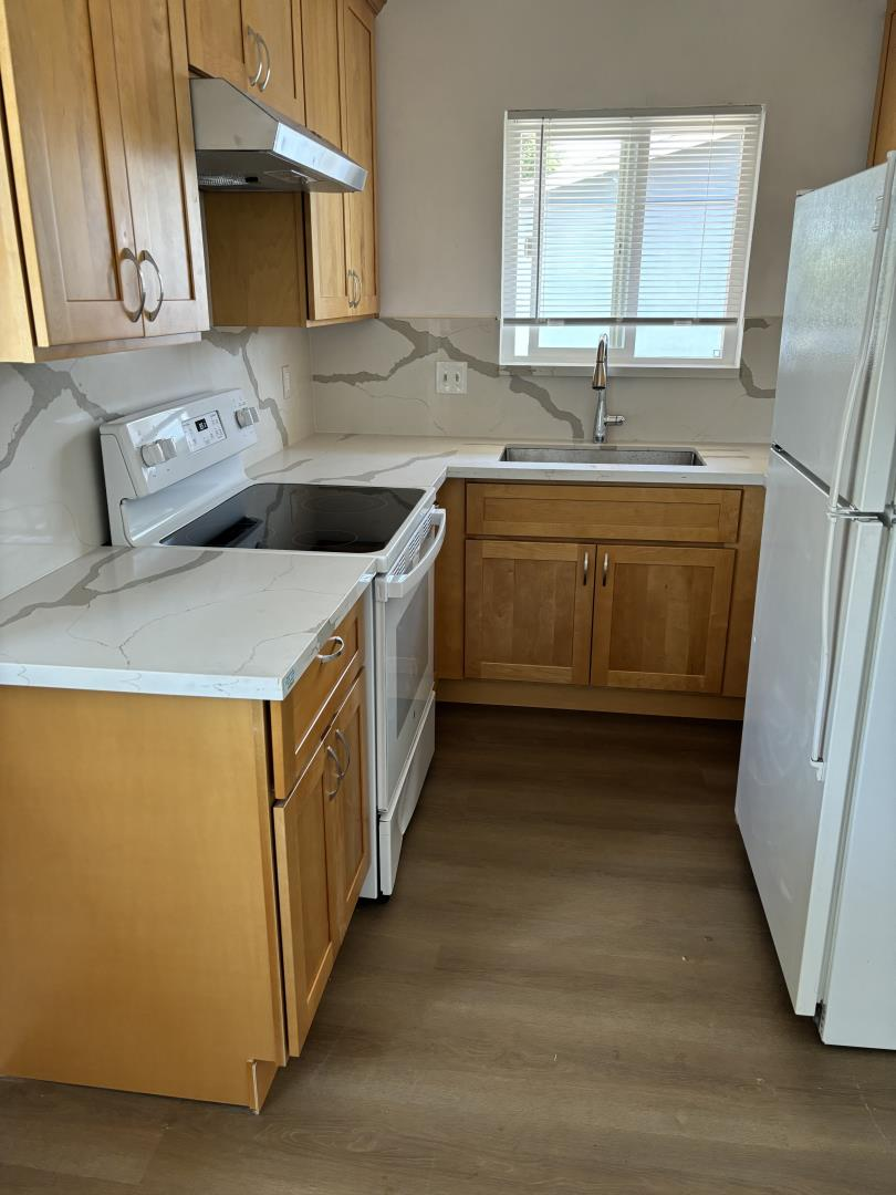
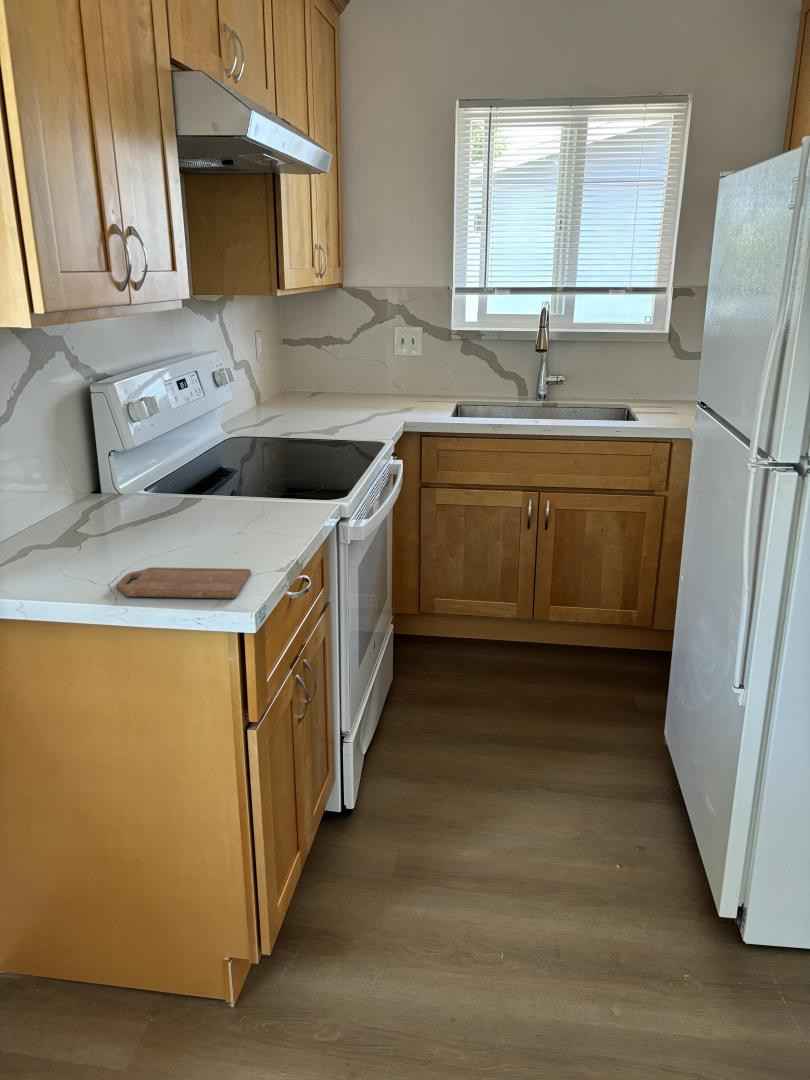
+ cutting board (182, 582)
